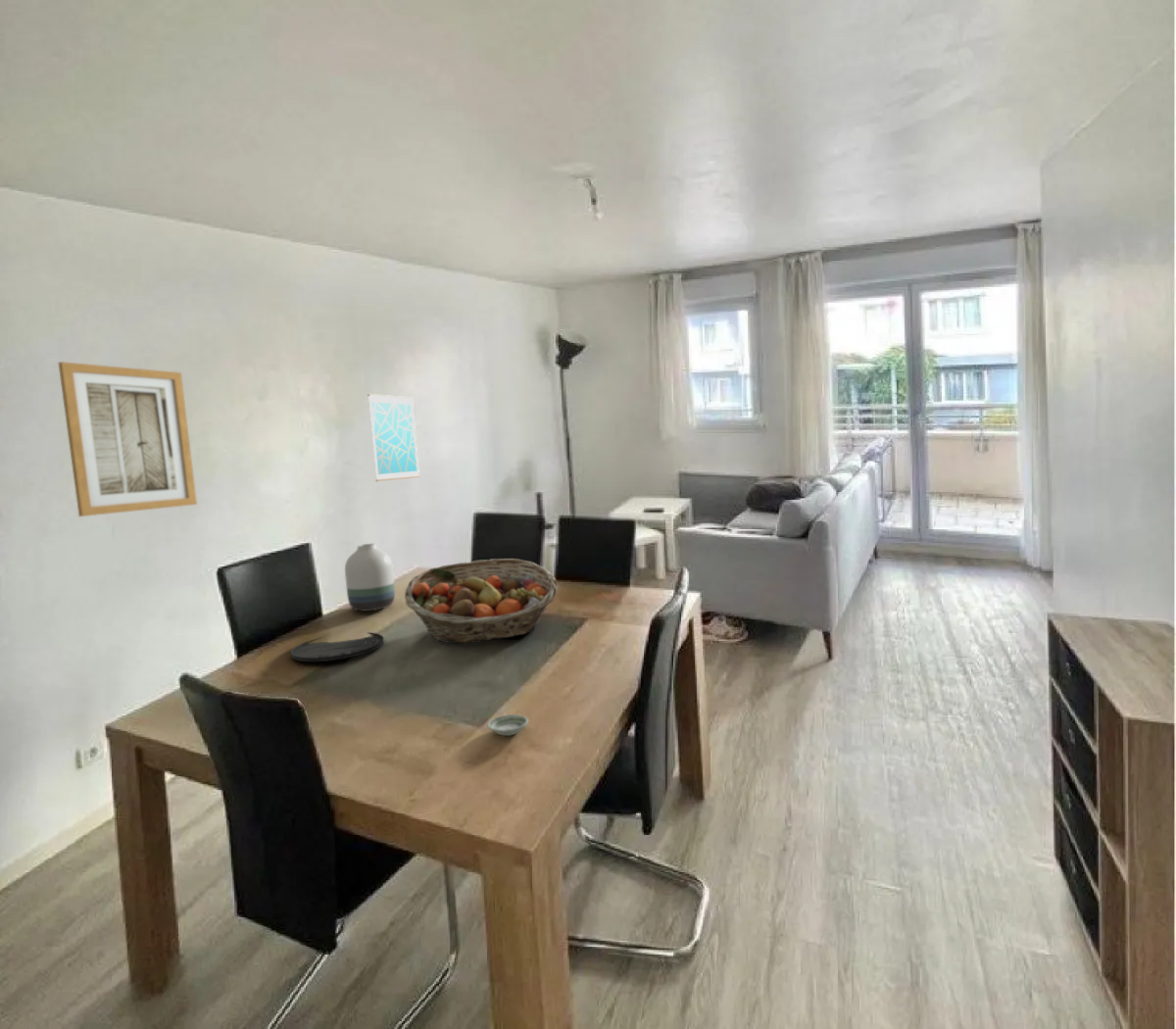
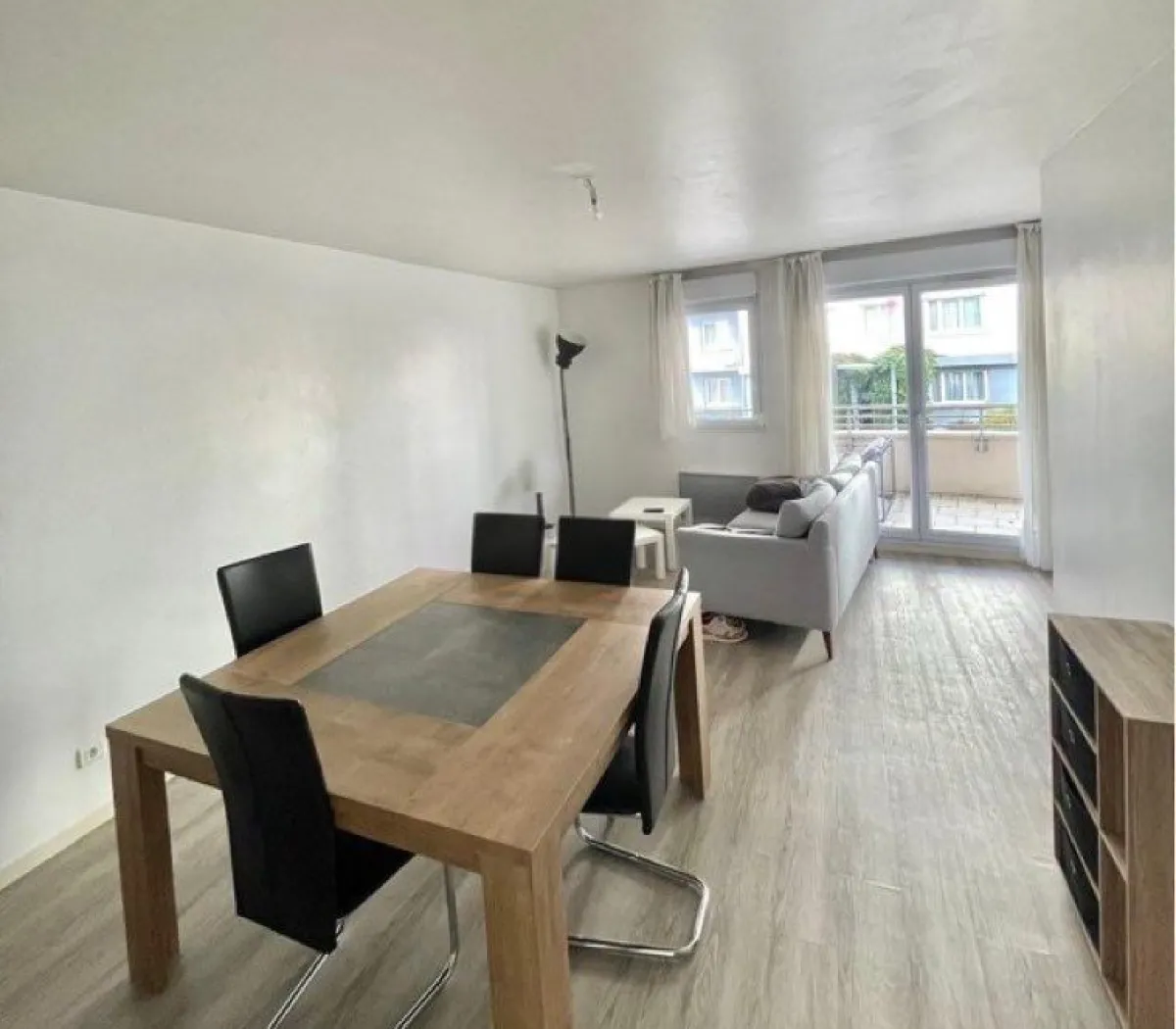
- saucer (508, 726)
- vase (369, 576)
- fruit basket (482, 599)
- wall art (133, 439)
- wall art (395, 437)
- plate (338, 646)
